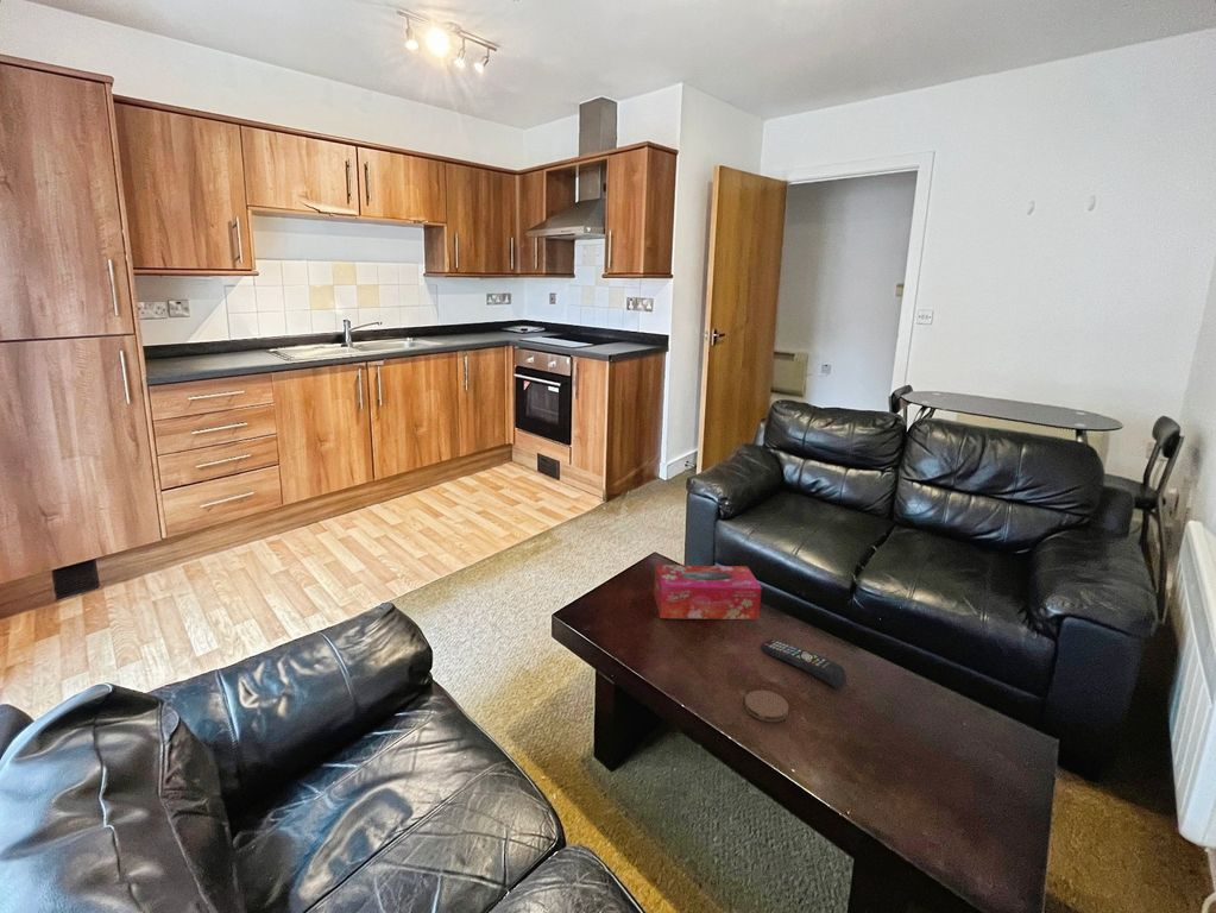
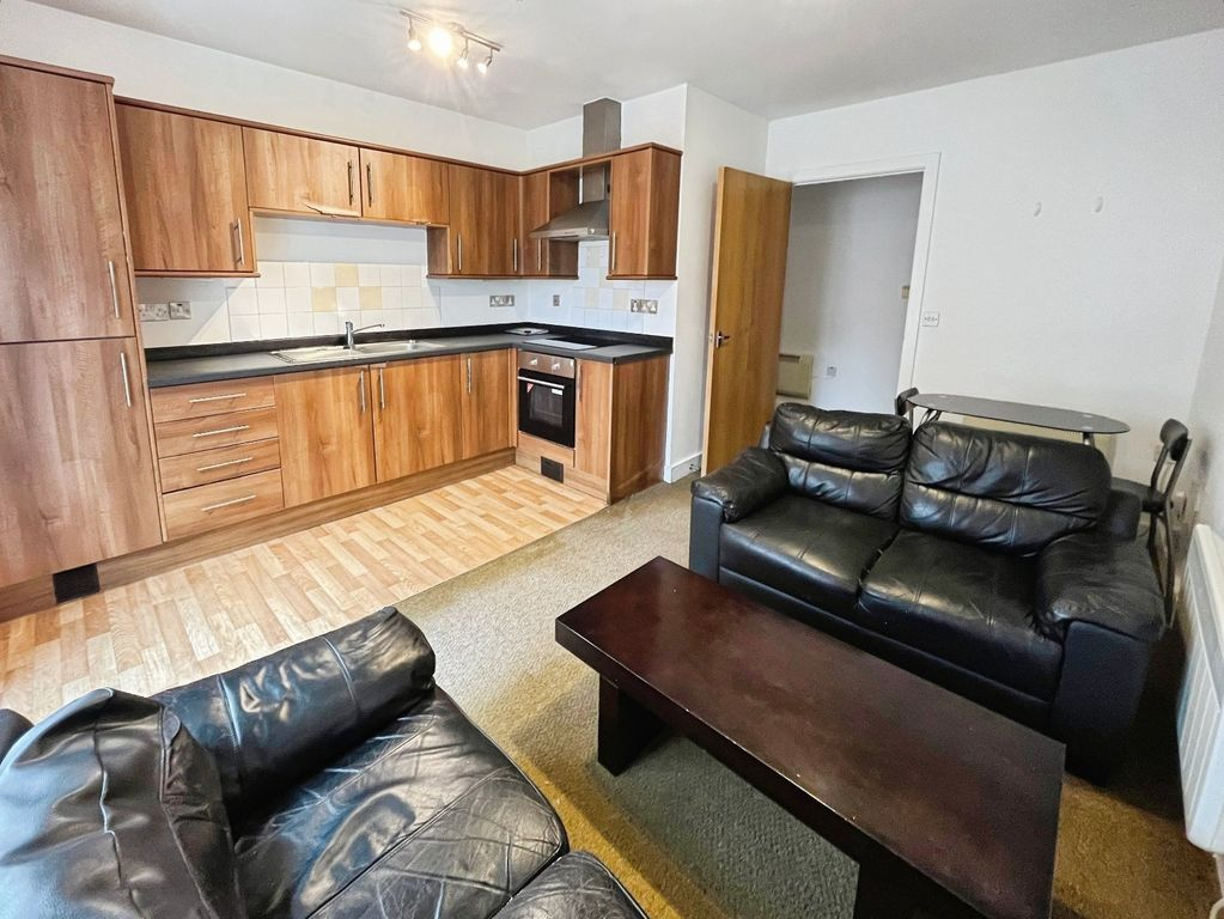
- remote control (802, 660)
- tissue box (705, 591)
- coaster (765, 705)
